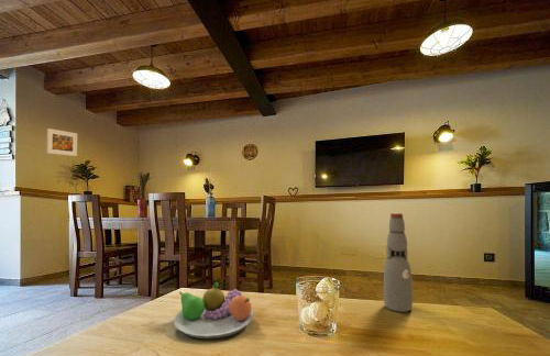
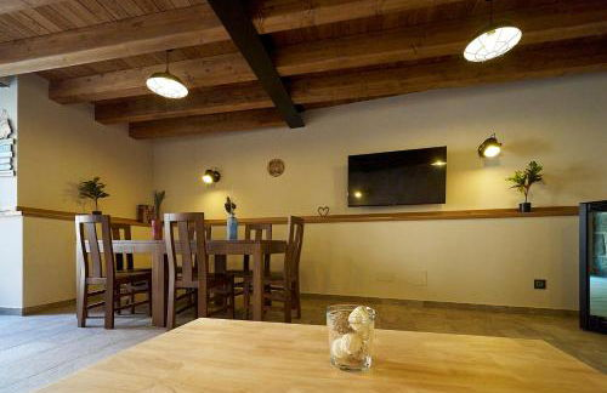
- bottle (397, 259)
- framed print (63, 143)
- fruit bowl (212, 307)
